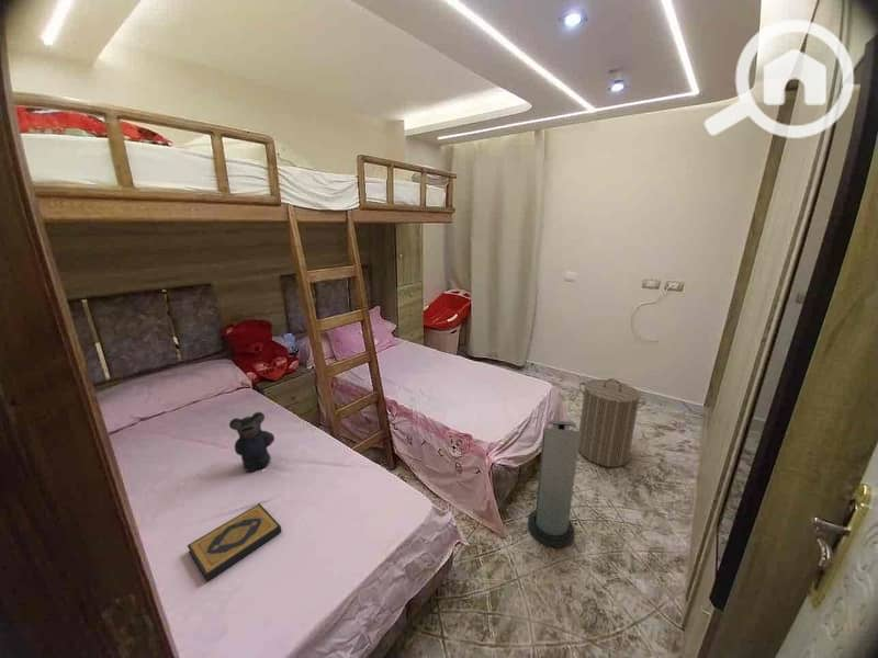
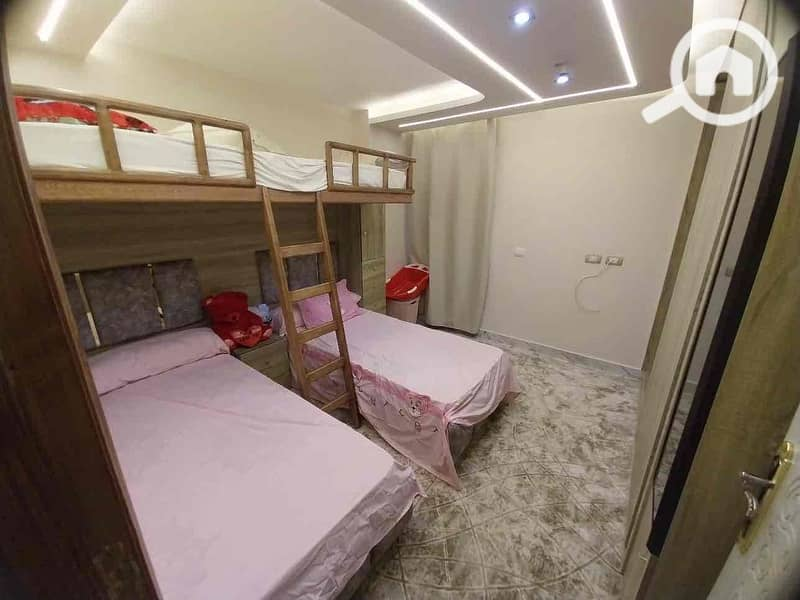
- bear (255, 438)
- hardback book (236, 538)
- laundry hamper (607, 416)
- air purifier (555, 476)
